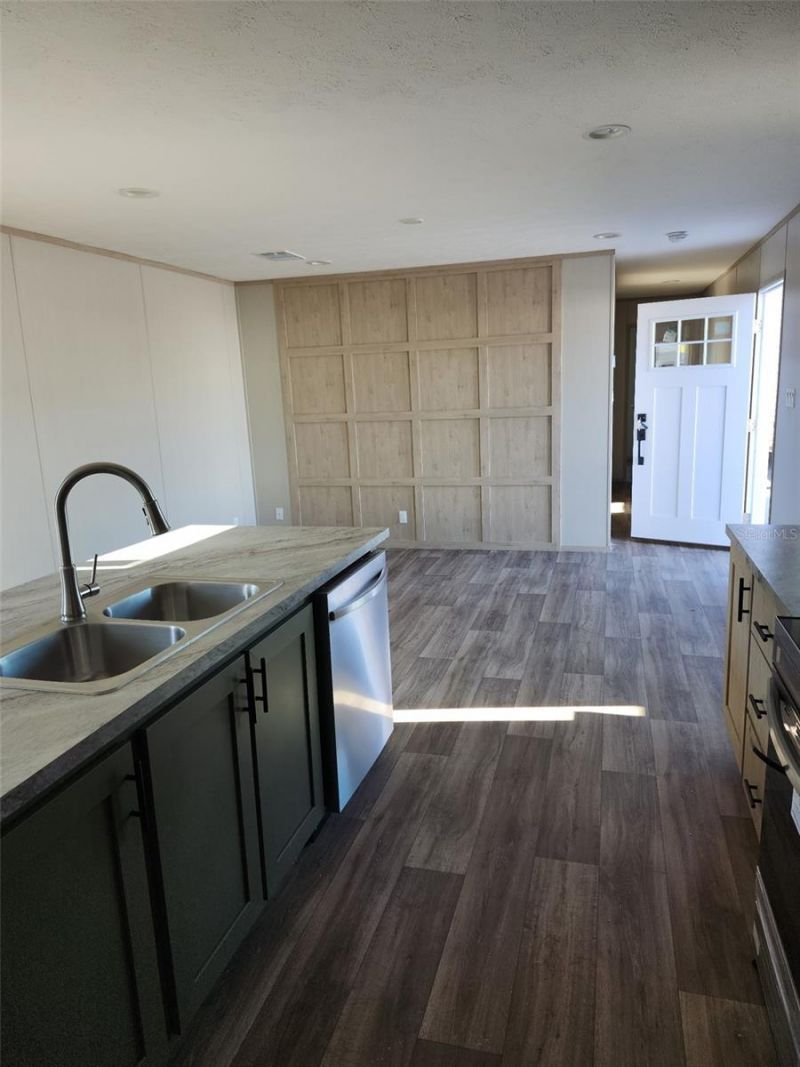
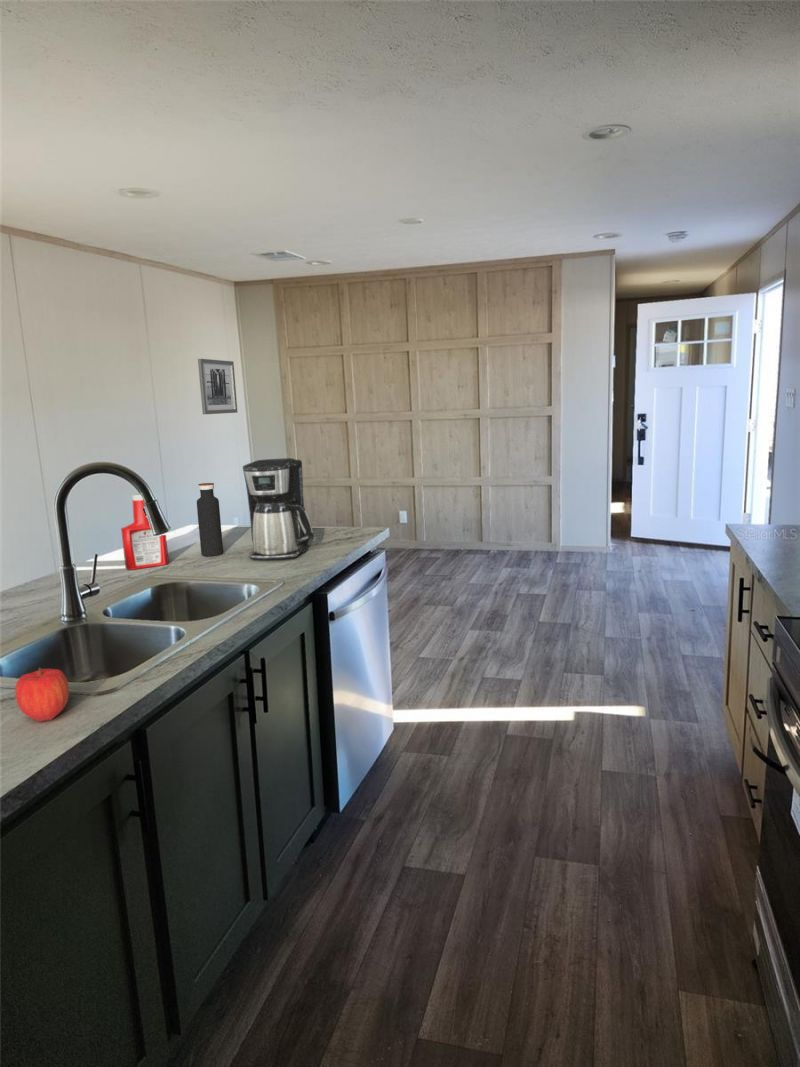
+ coffee maker (285, 506)
+ water bottle (209, 519)
+ fruit (42, 693)
+ wall art (218, 387)
+ soap bottle (143, 530)
